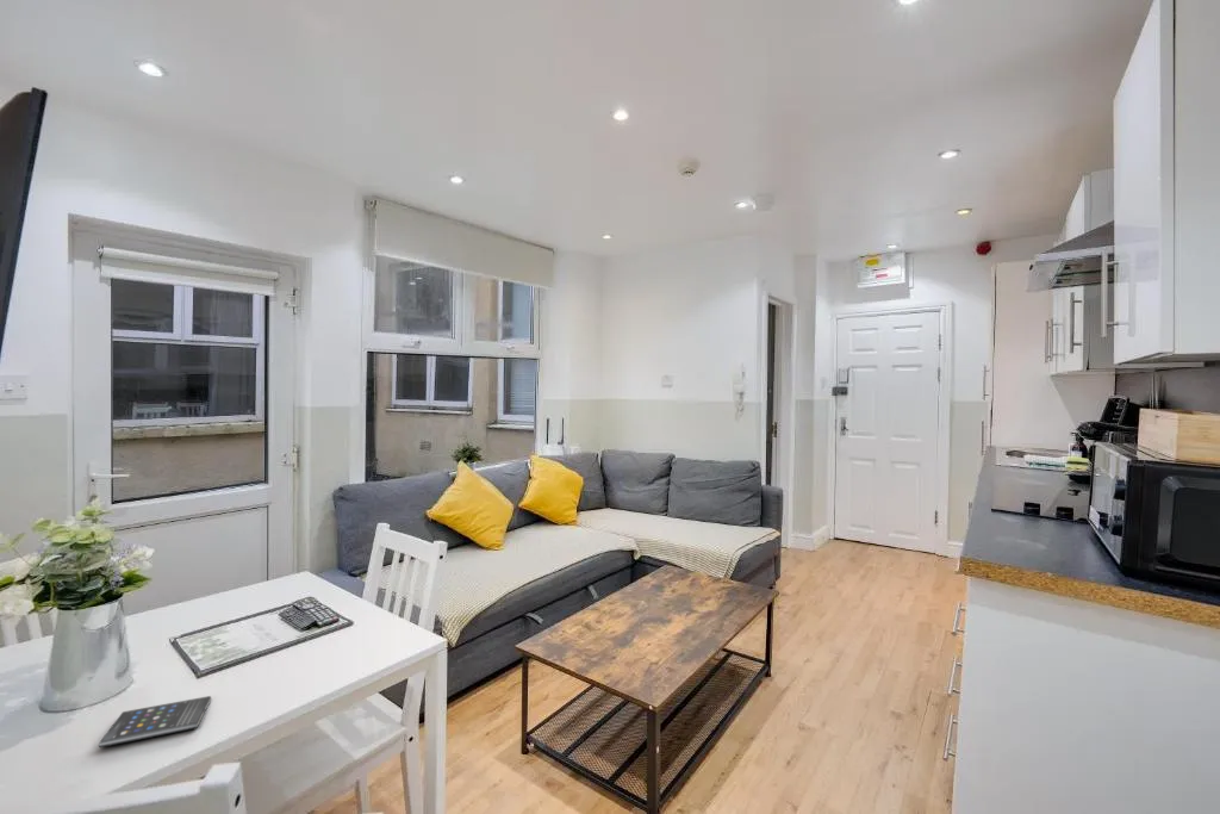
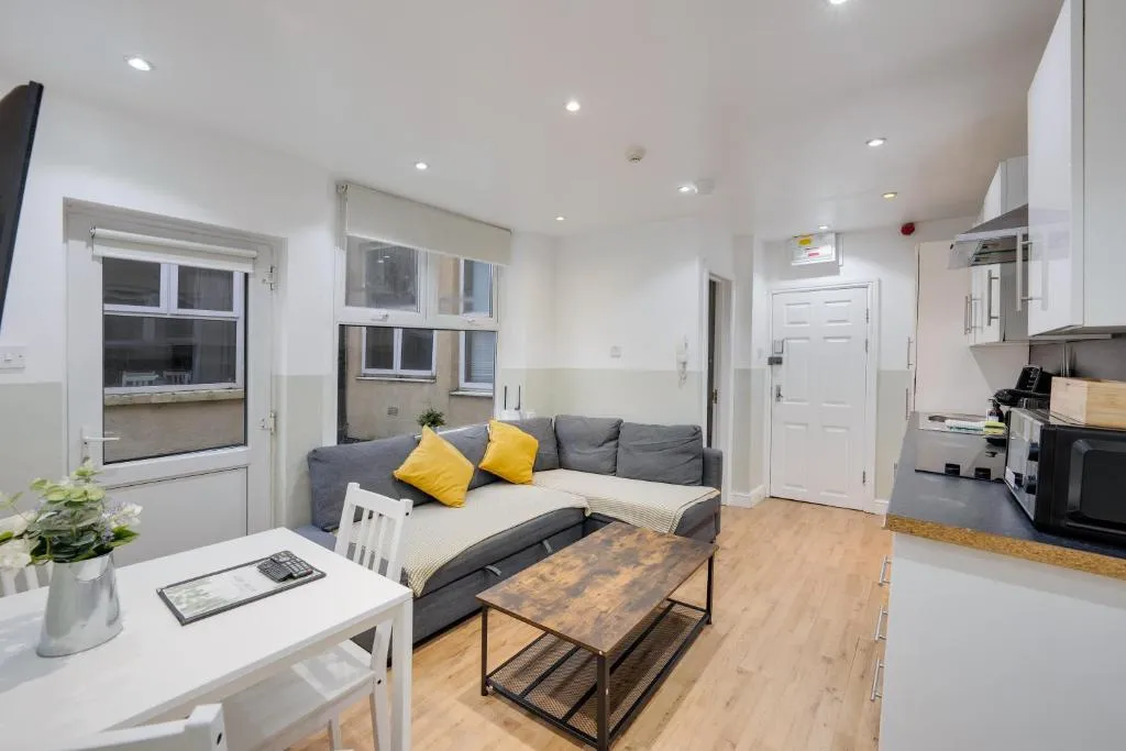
- smartphone (158, 720)
